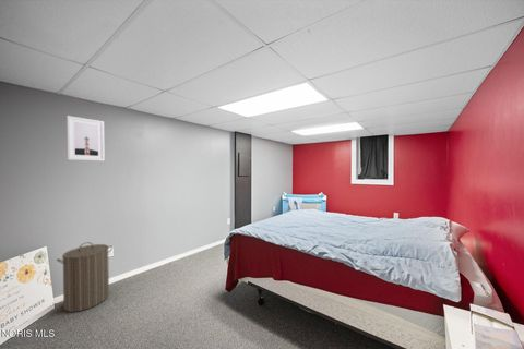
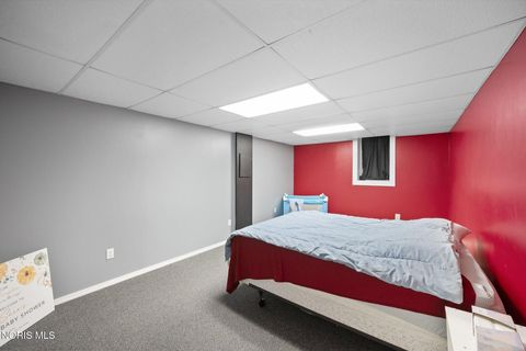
- laundry hamper (86, 270)
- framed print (86, 139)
